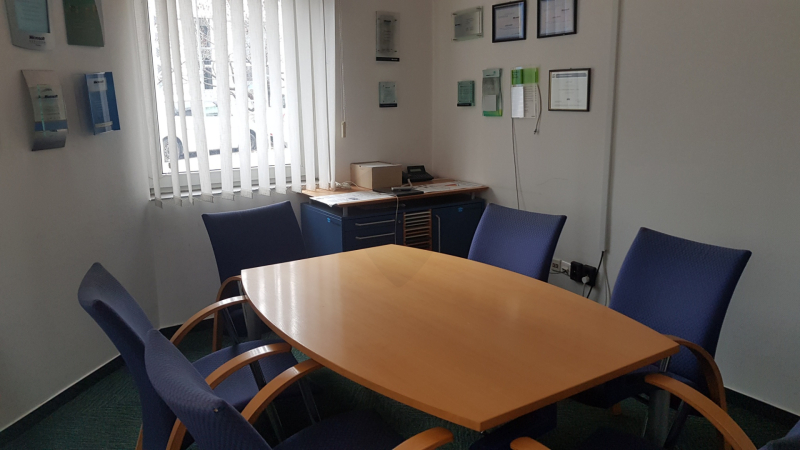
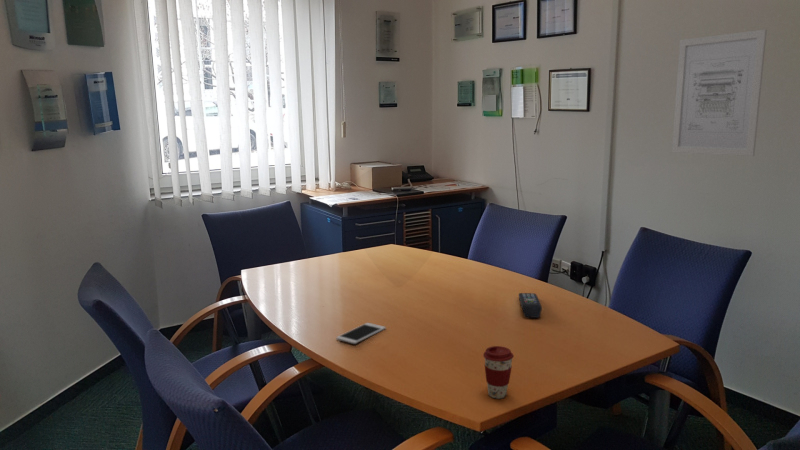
+ cell phone (361, 332)
+ remote control (529, 302)
+ coffee cup (497, 372)
+ wall art (715, 95)
